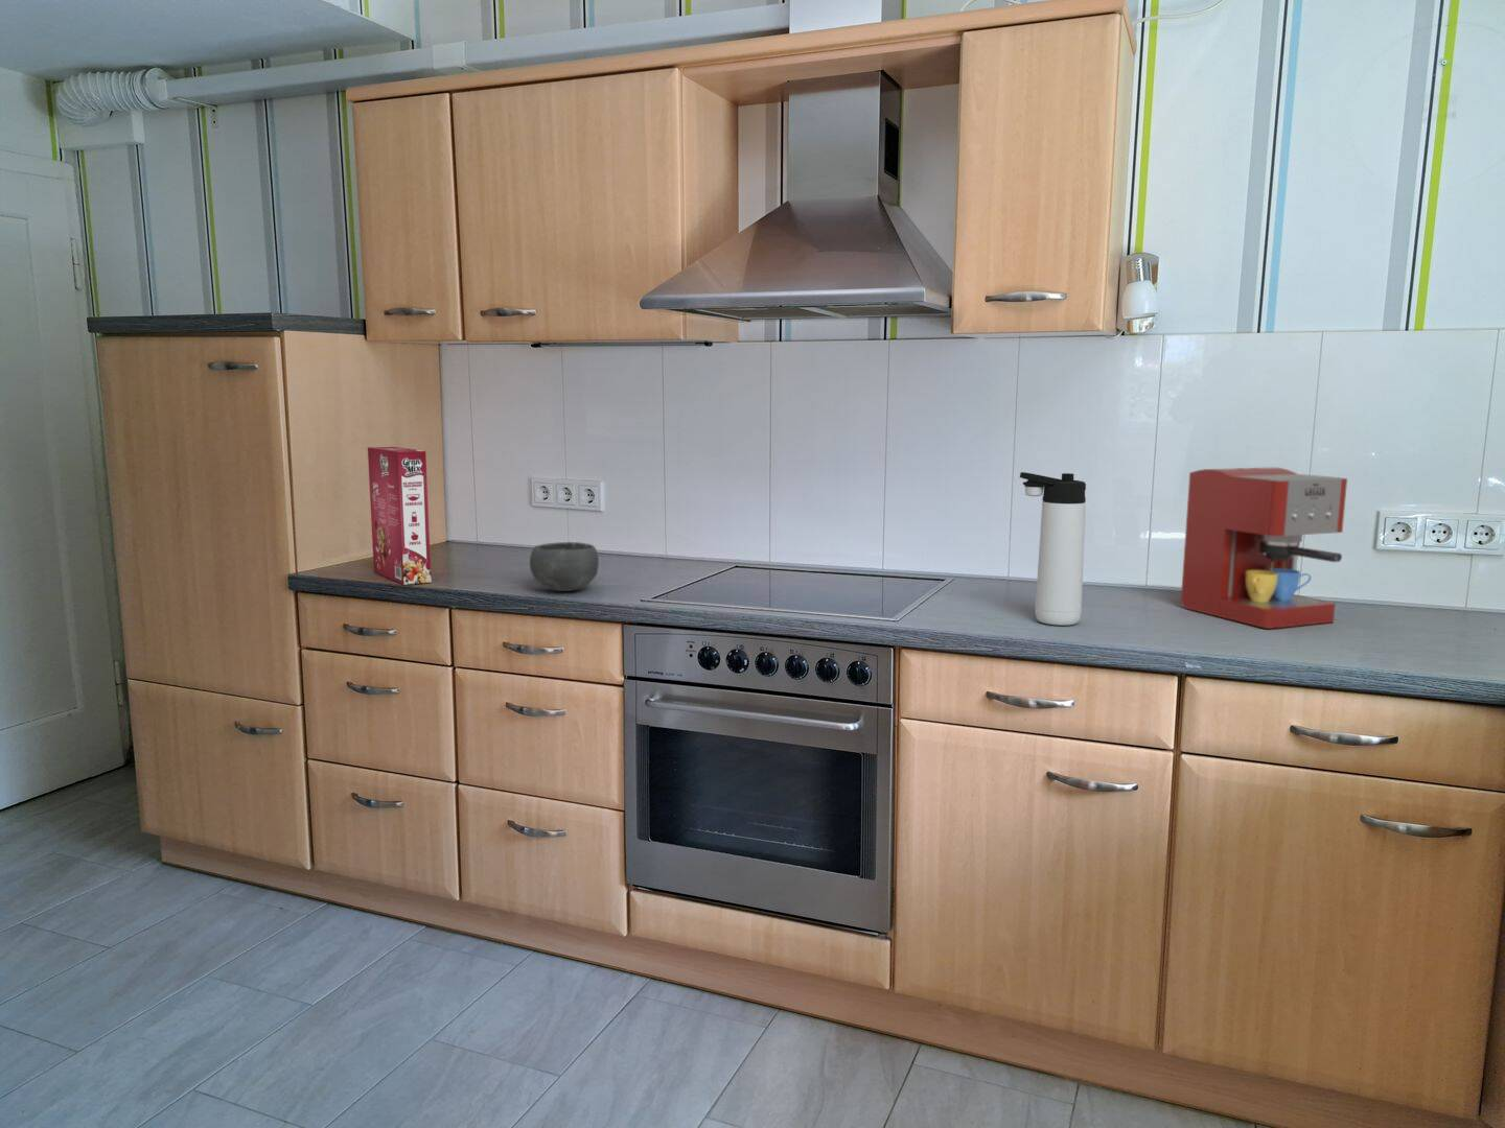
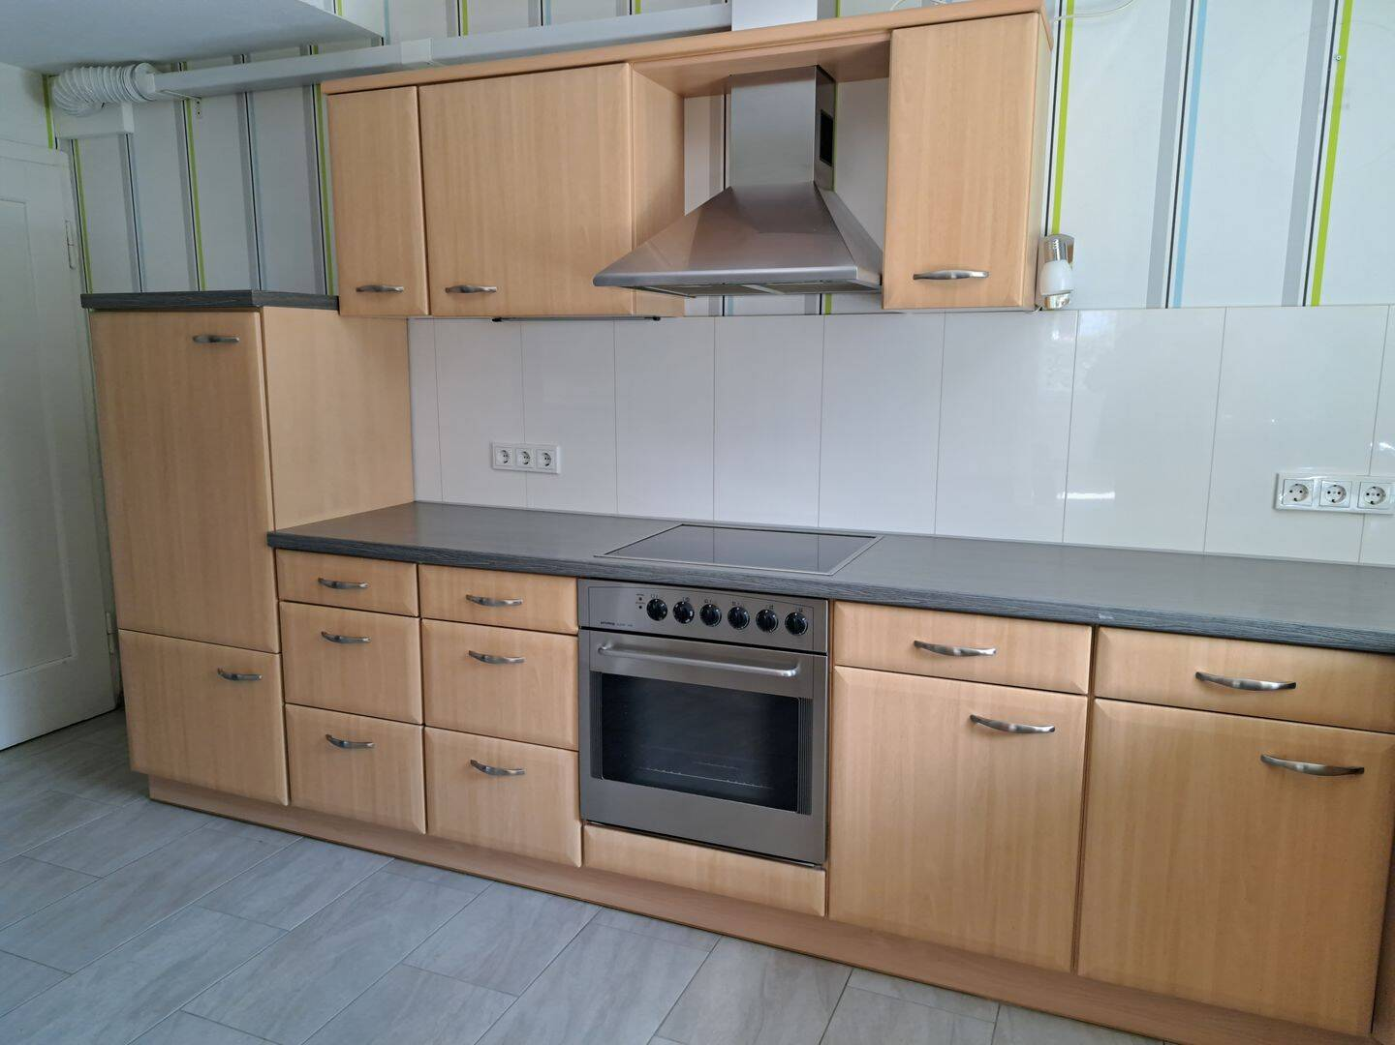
- bowl (563, 568)
- coffee maker (1261, 541)
- cereal box (398, 513)
- thermos bottle (1050, 547)
